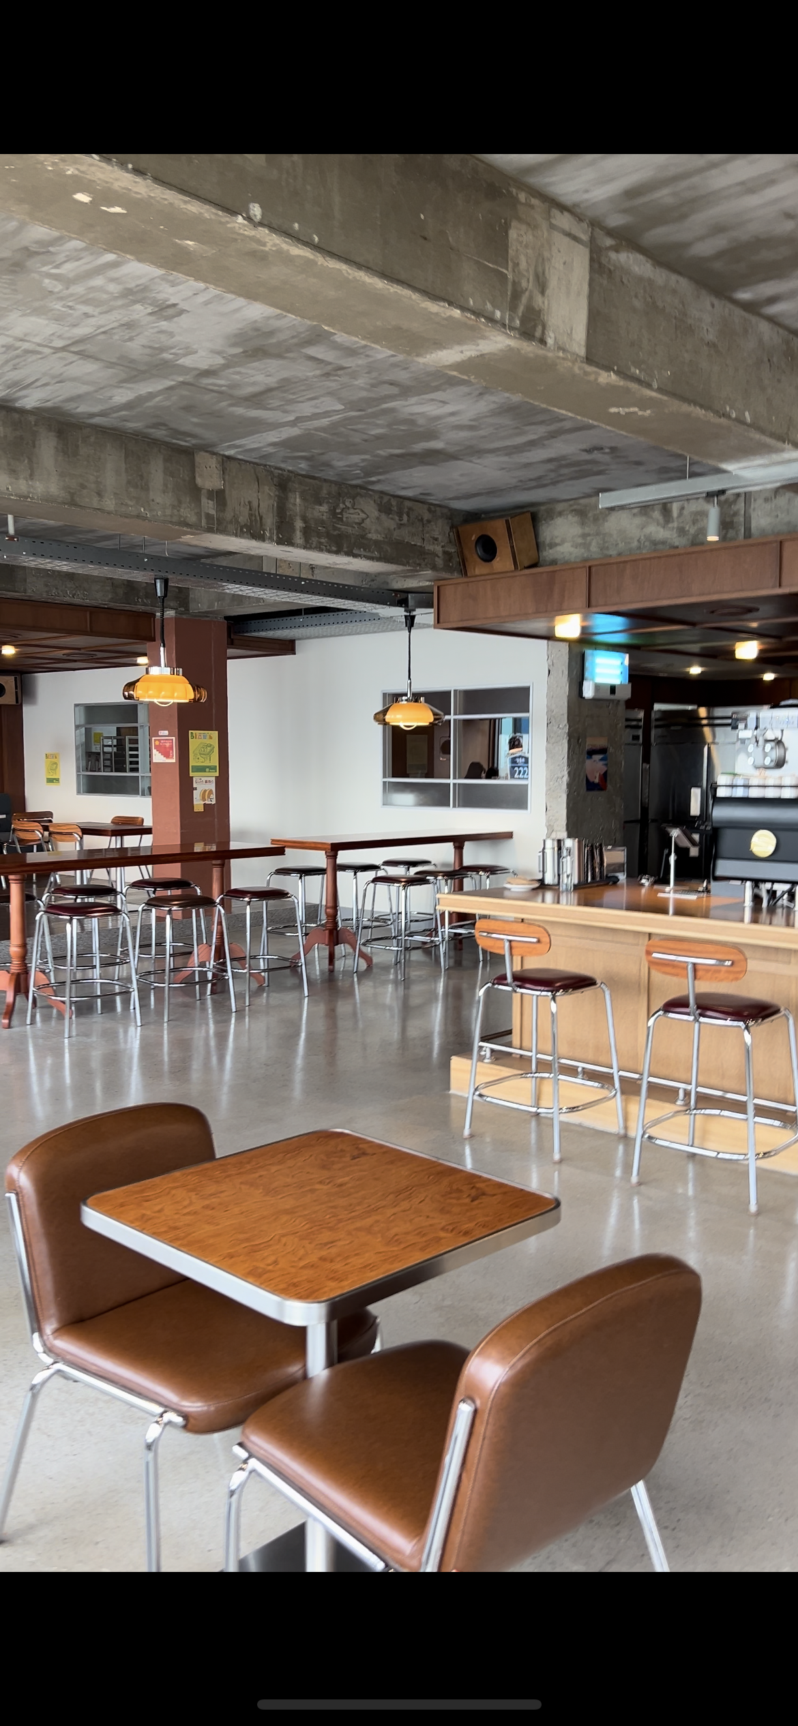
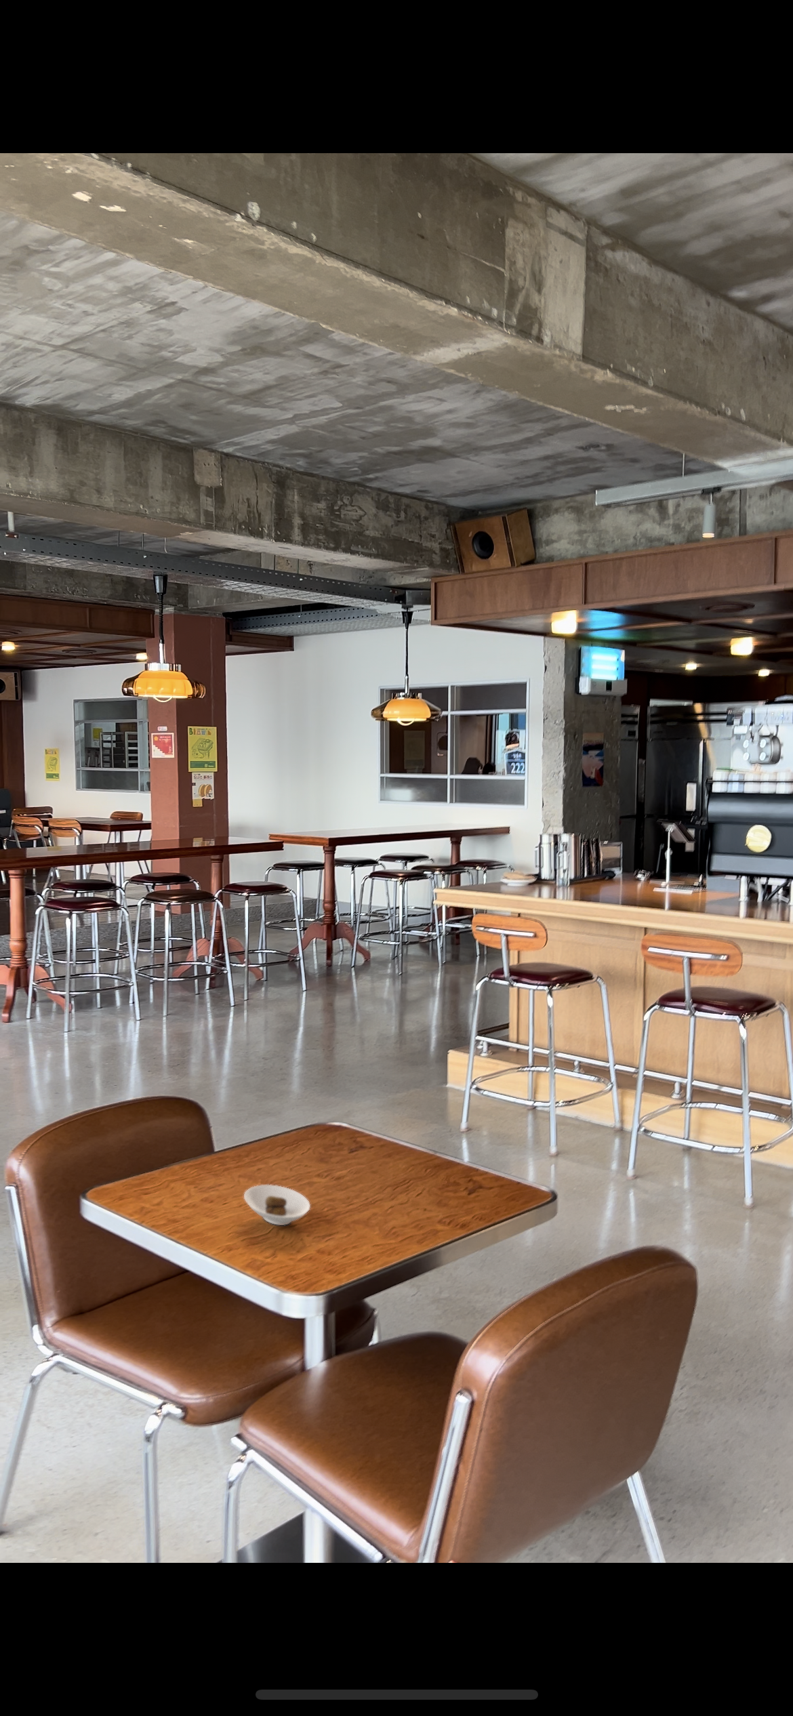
+ saucer (277, 1206)
